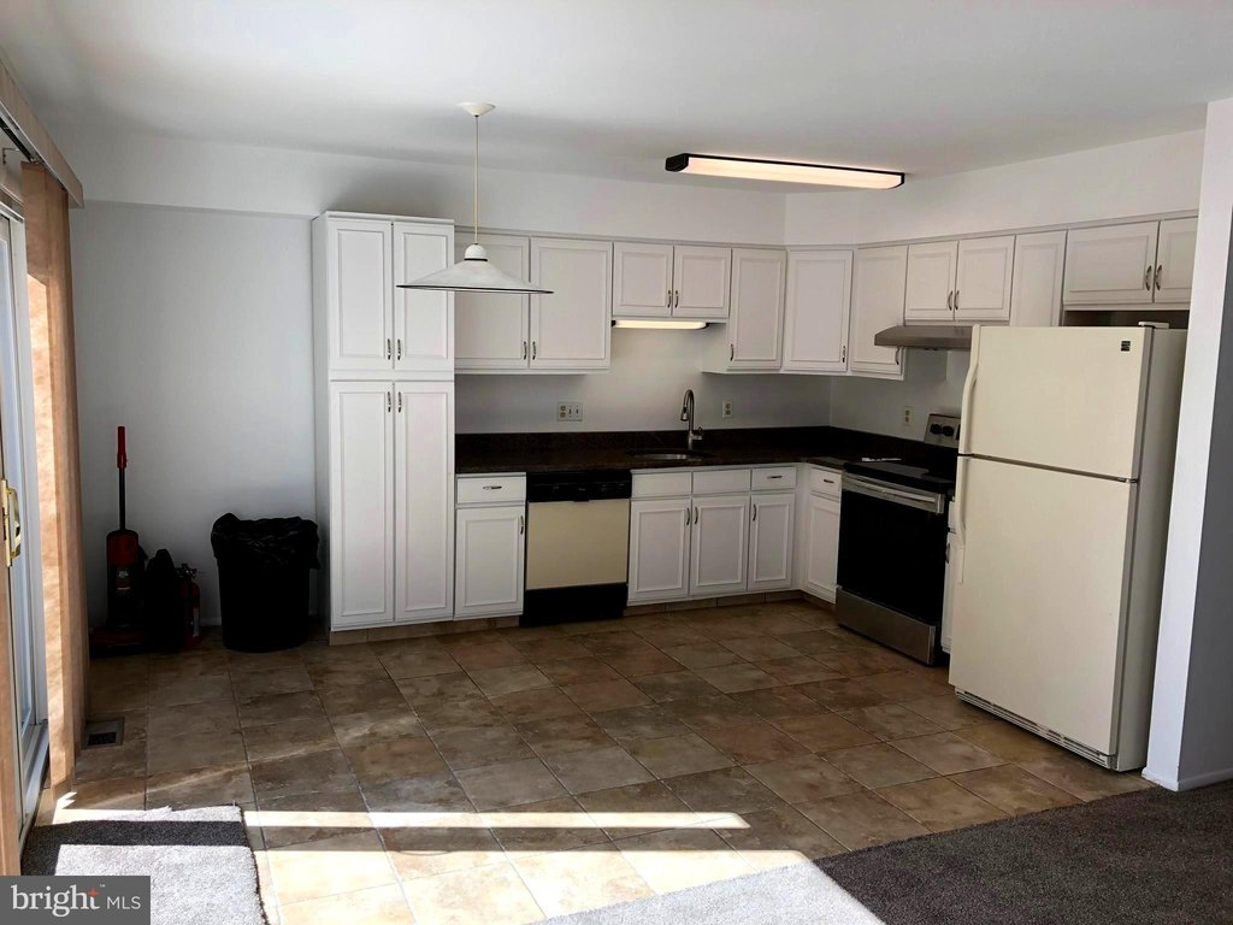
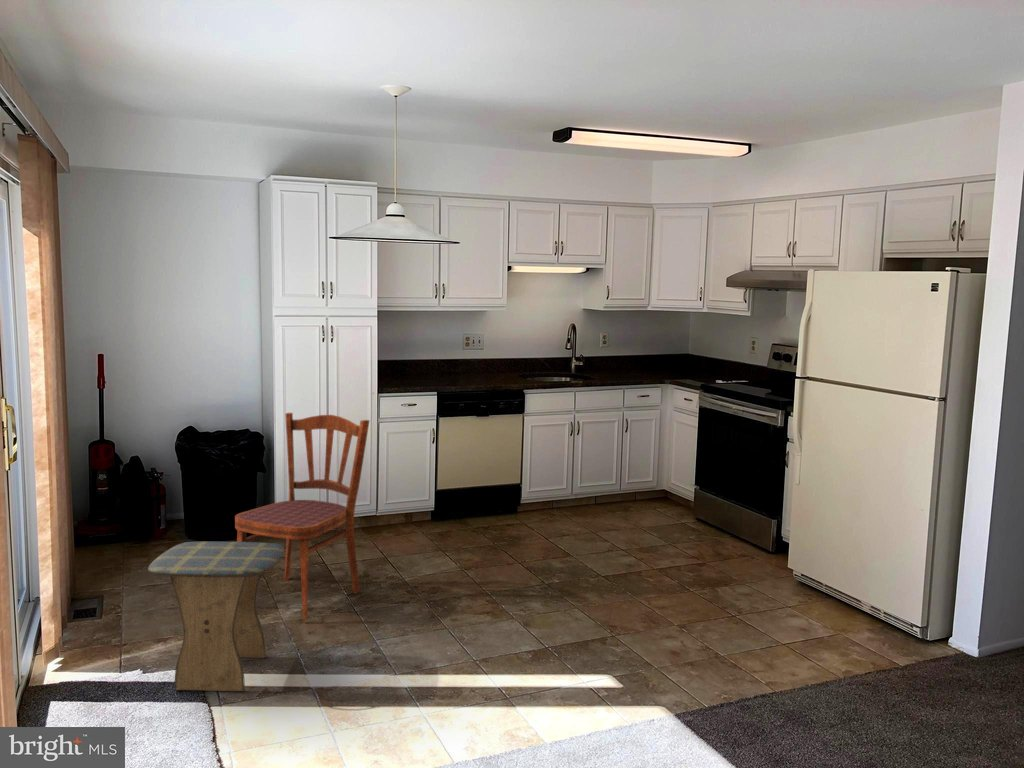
+ dining chair (299, 510)
+ stool (219, 614)
